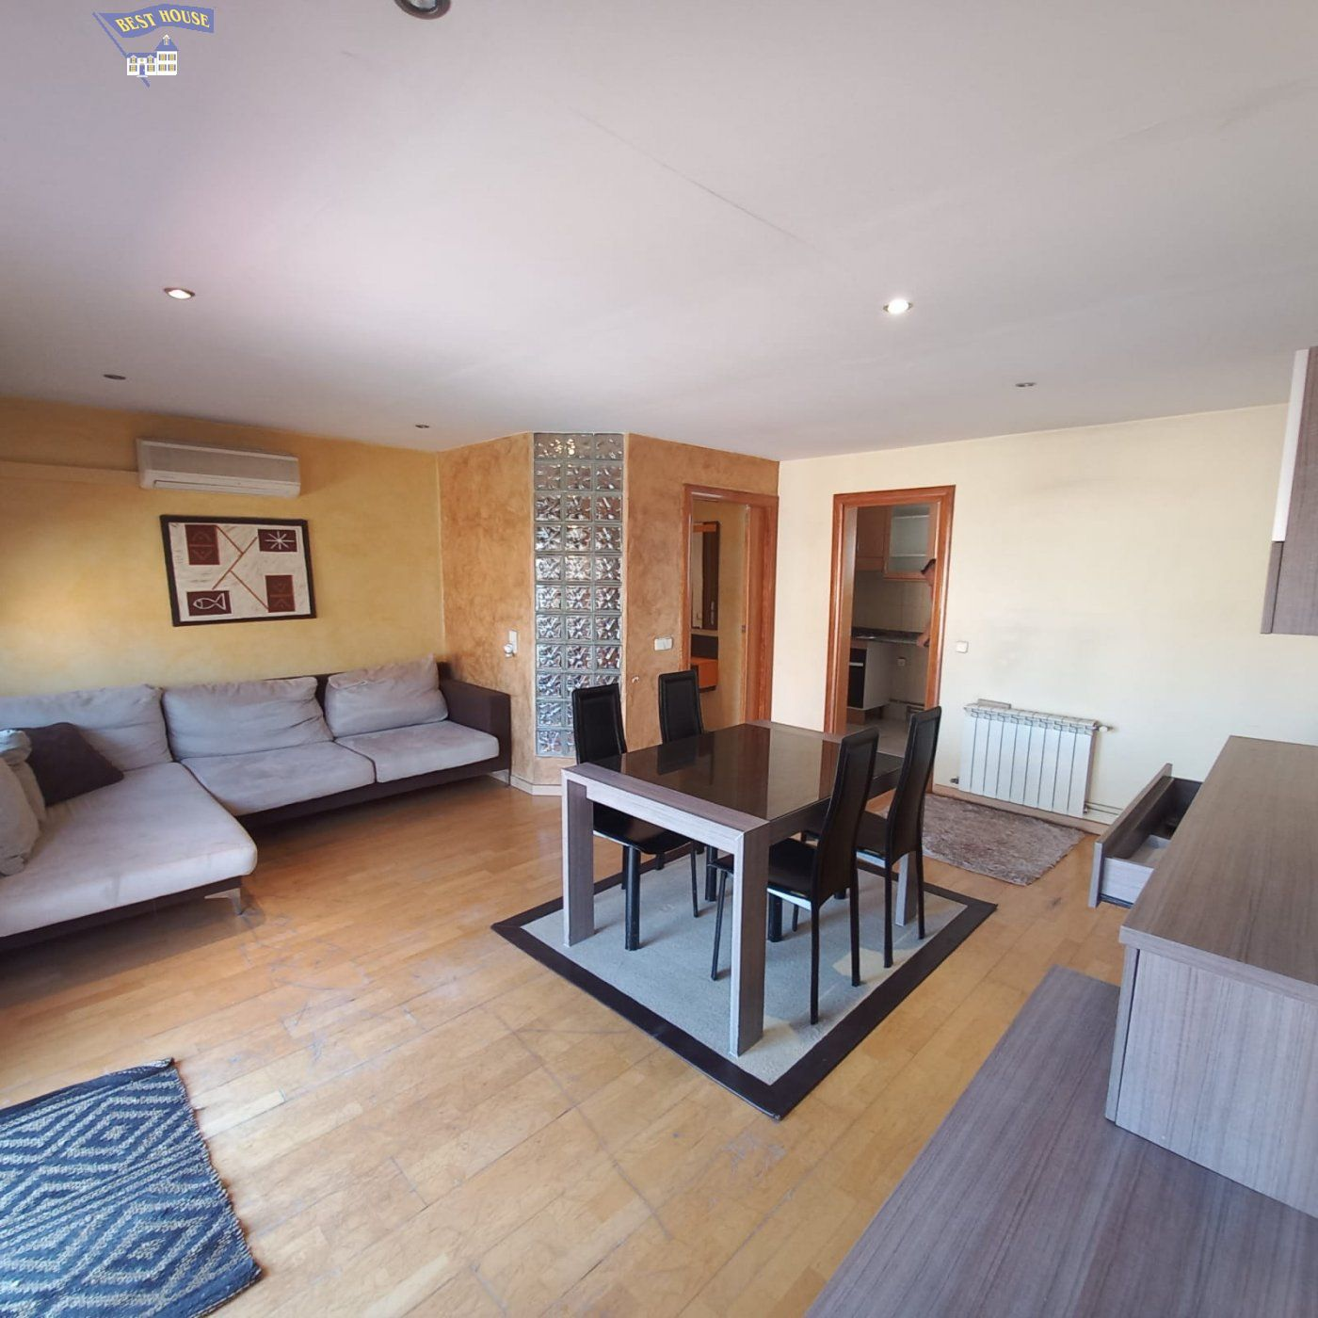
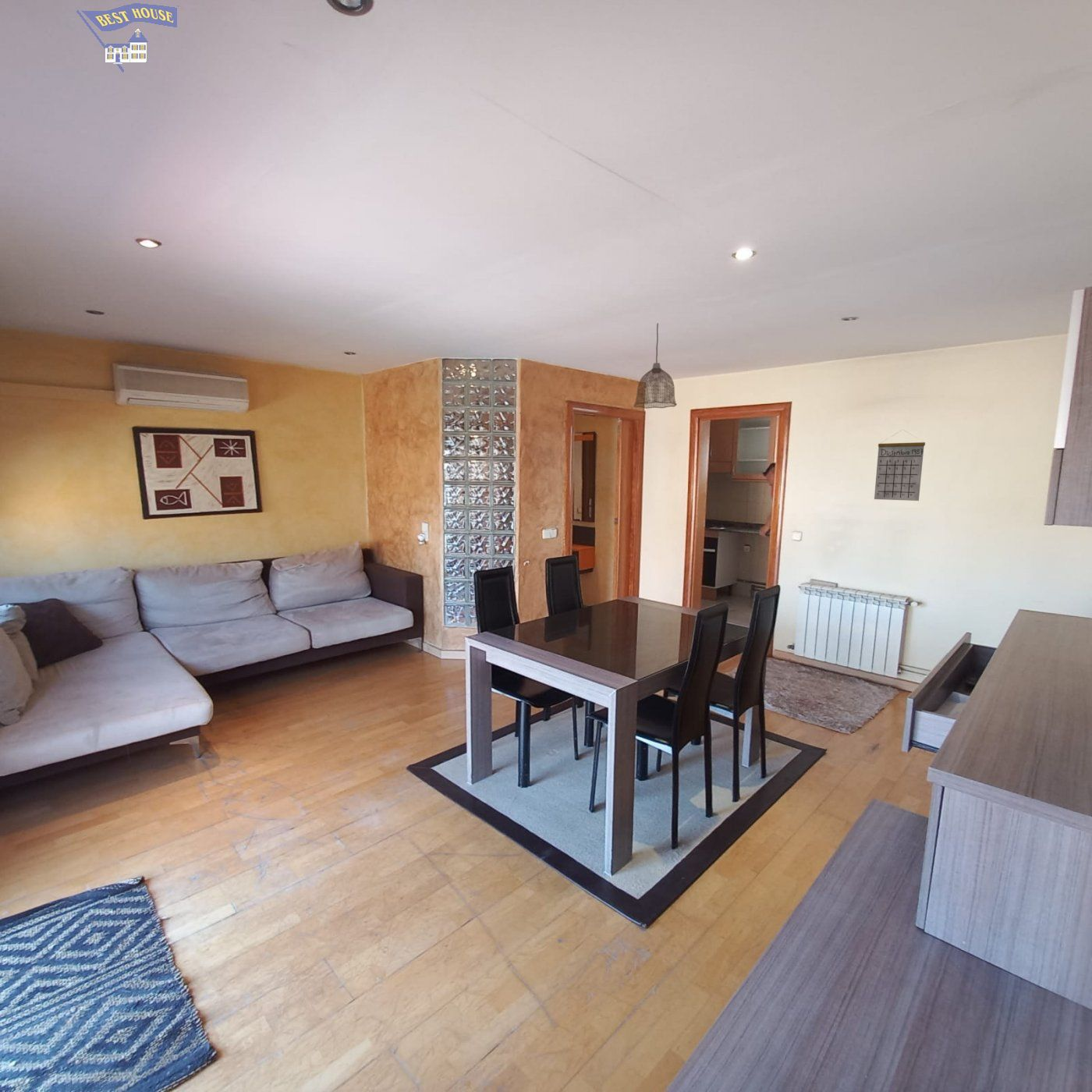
+ calendar (899, 465)
+ pendant lamp (656, 365)
